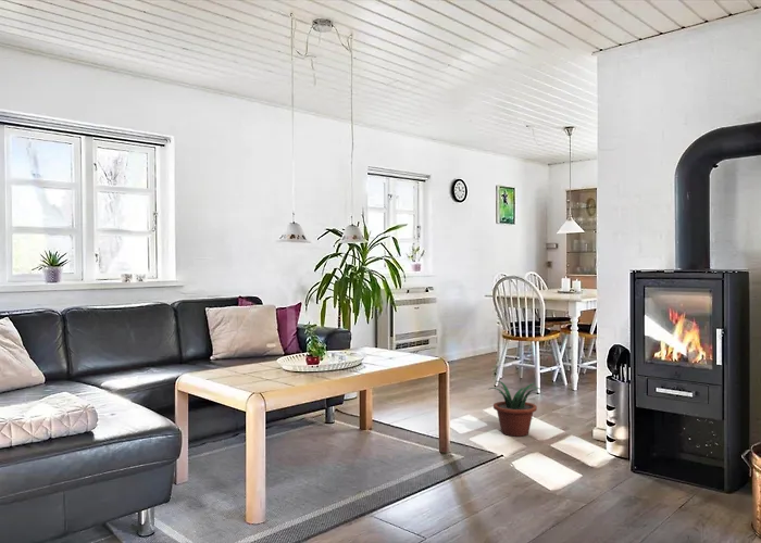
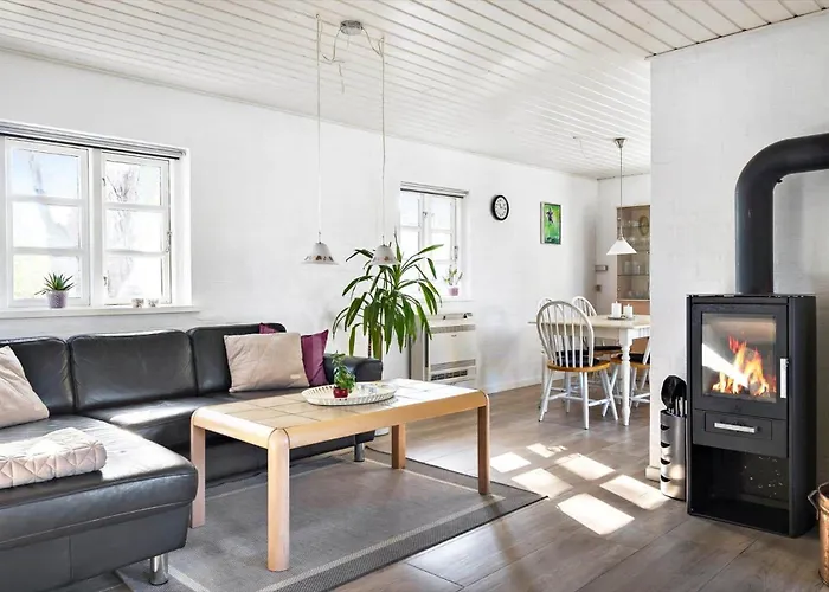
- potted plant (515, 407)
